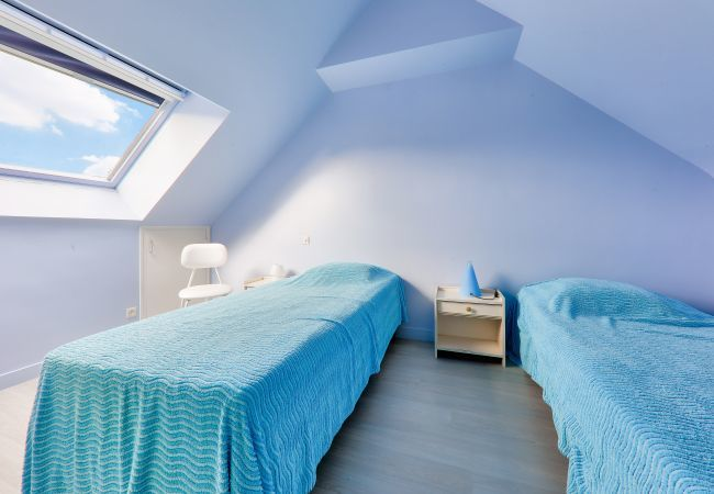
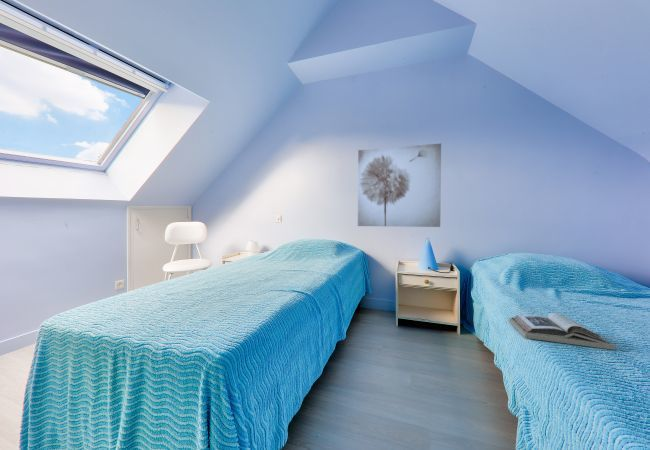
+ book (555, 325)
+ wall art (397, 187)
